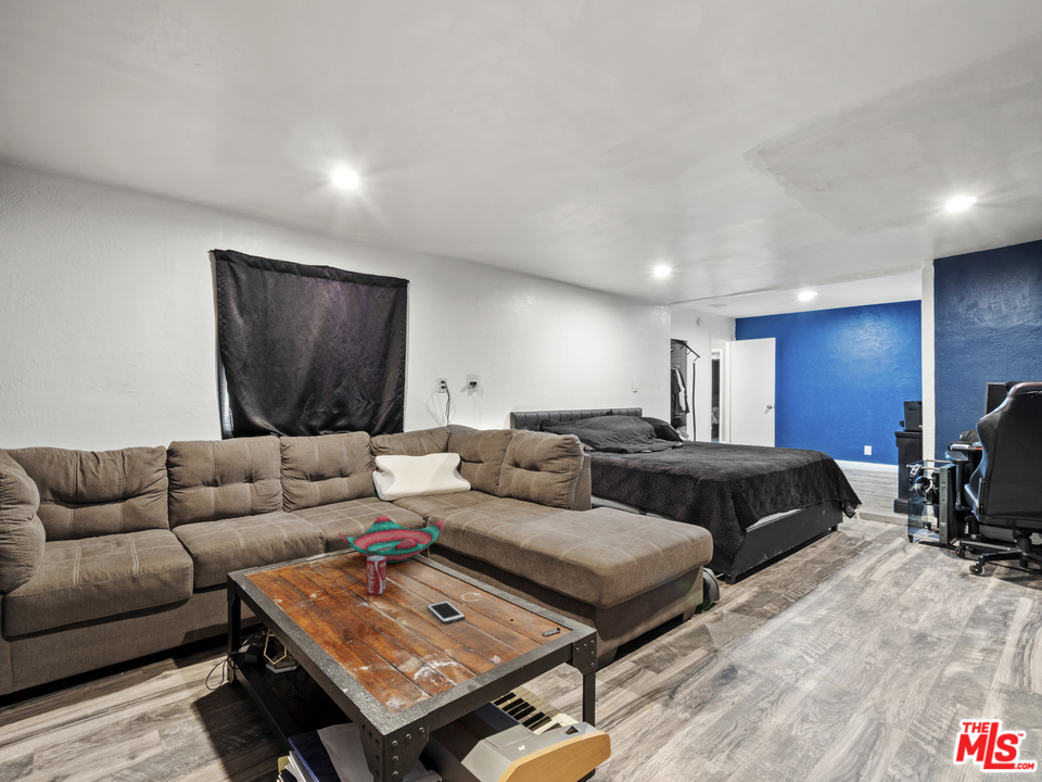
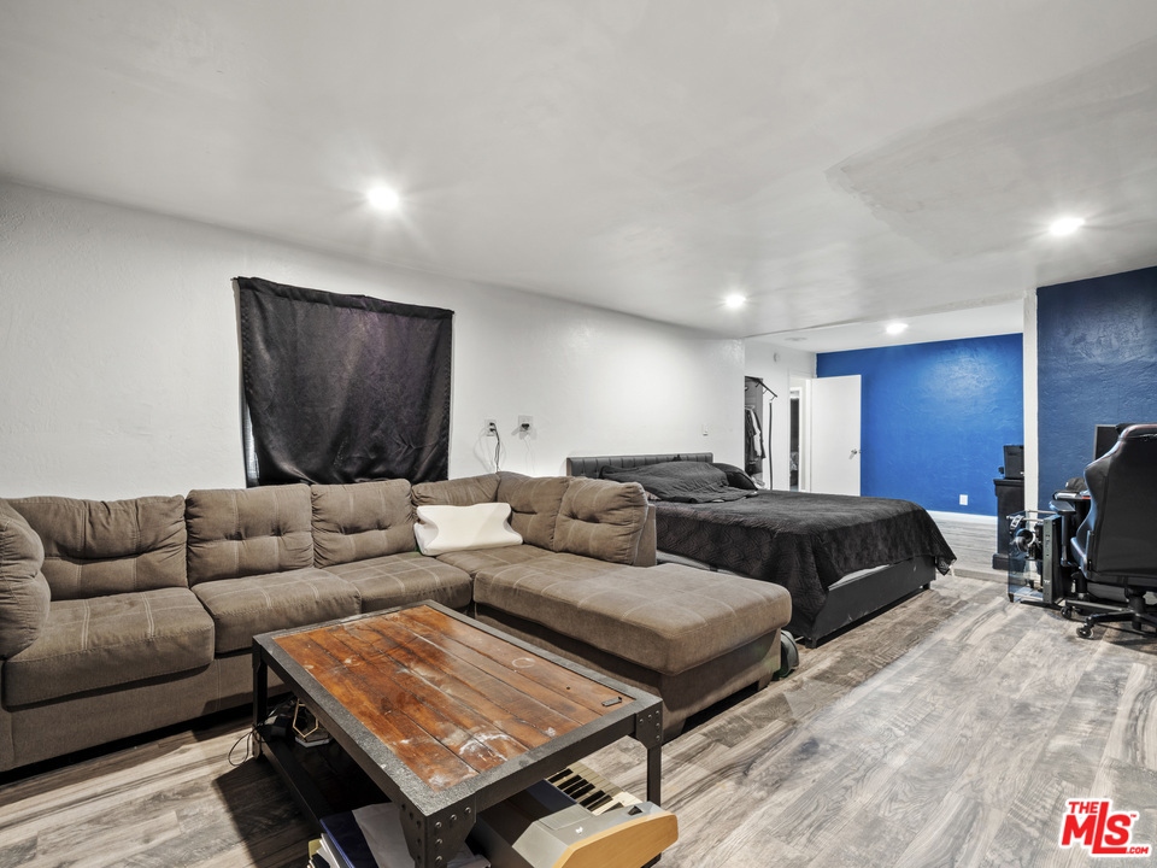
- decorative bowl (393, 540)
- beverage can (376, 573)
- cell phone (445, 611)
